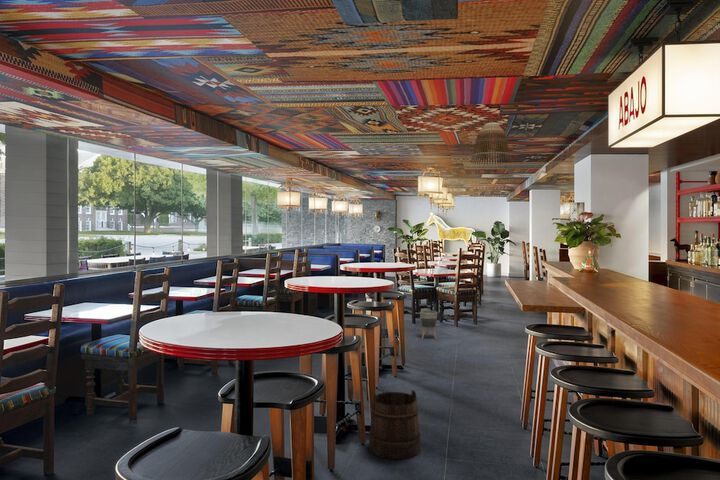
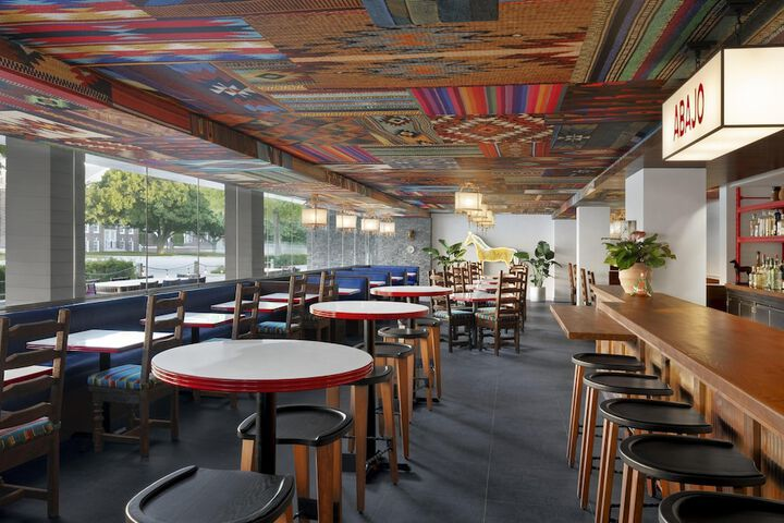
- bucket (394, 420)
- planter (428, 325)
- lamp shade (490, 142)
